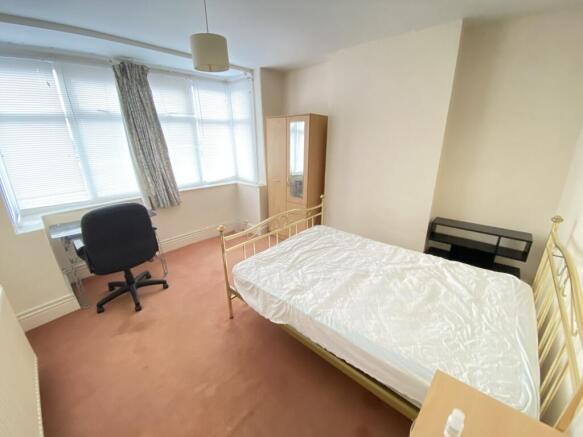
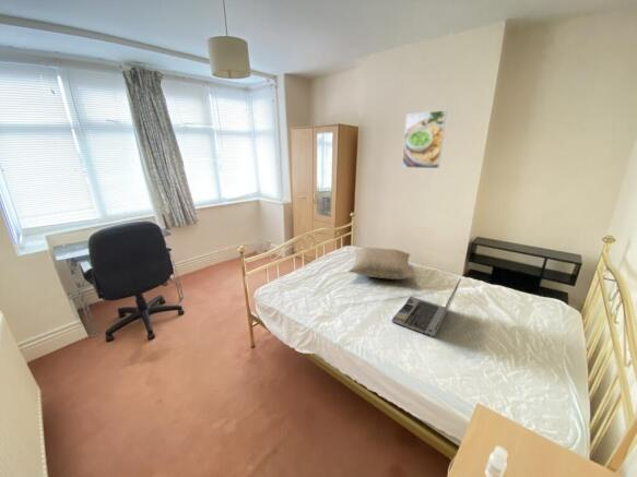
+ laptop (426, 301)
+ pillow (381, 262)
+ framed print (422, 141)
